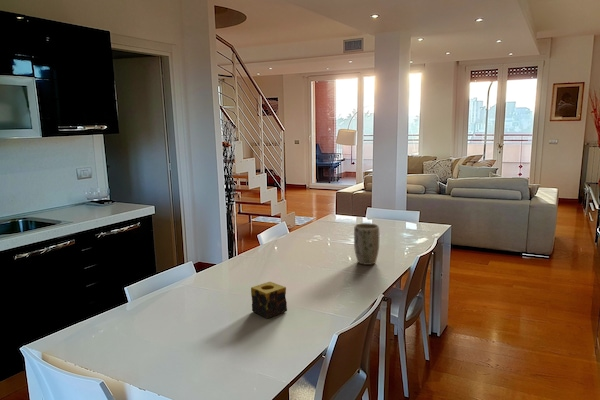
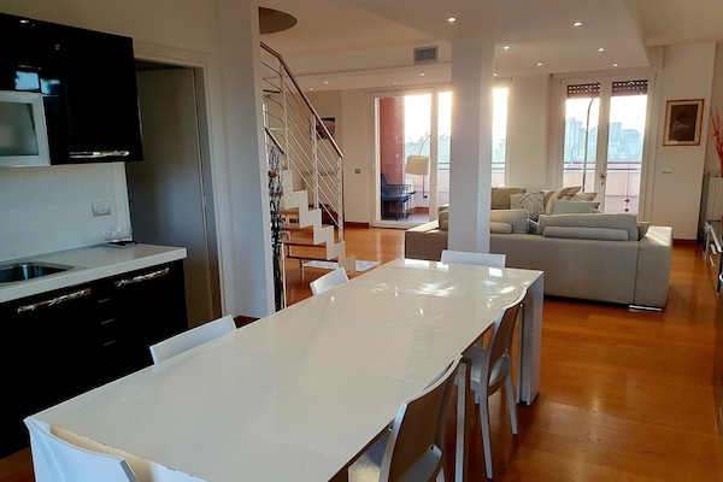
- plant pot (366, 244)
- candle (269, 299)
